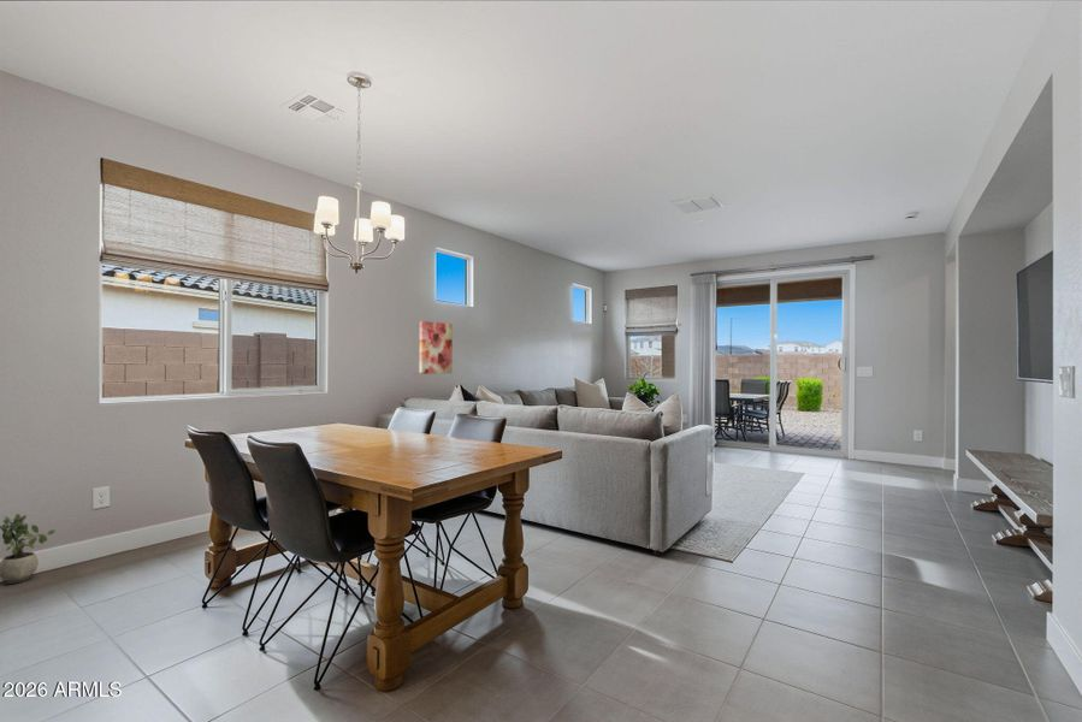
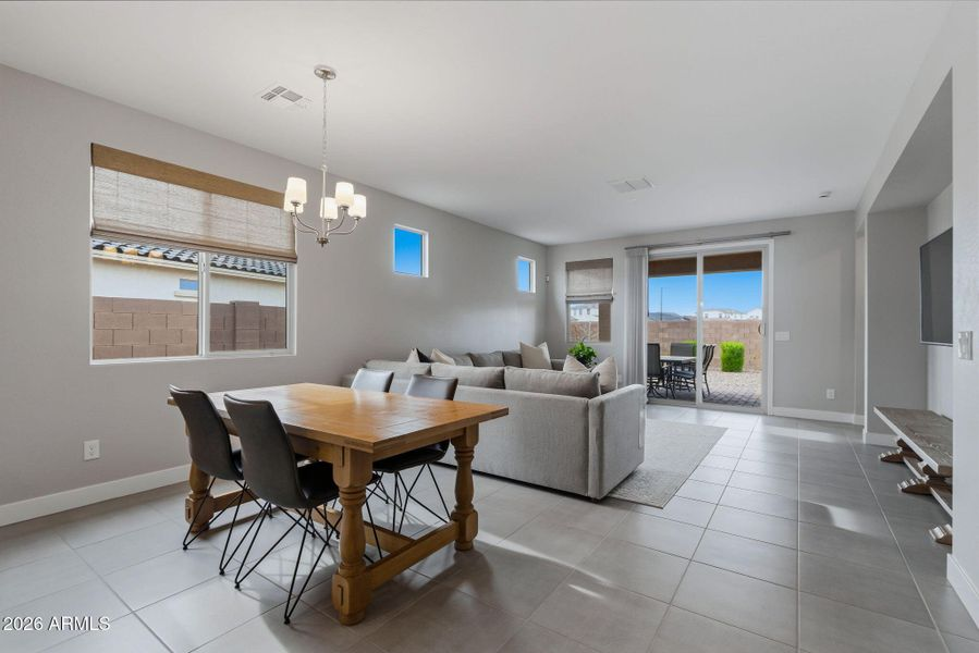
- wall art (436, 348)
- potted plant (24, 545)
